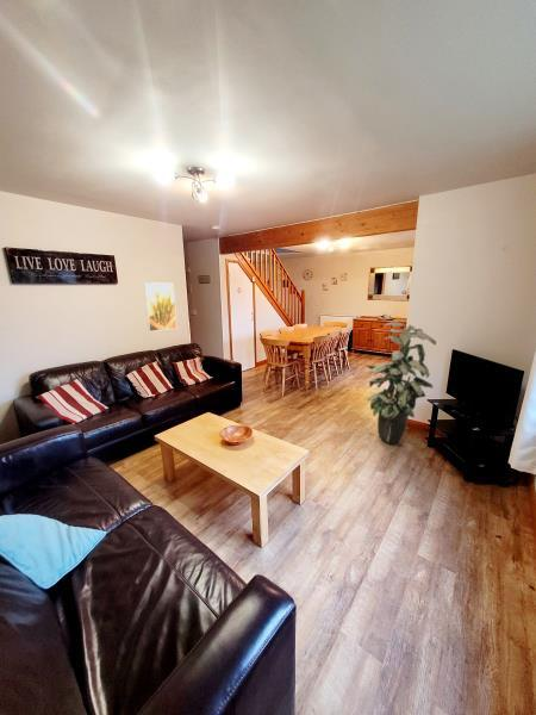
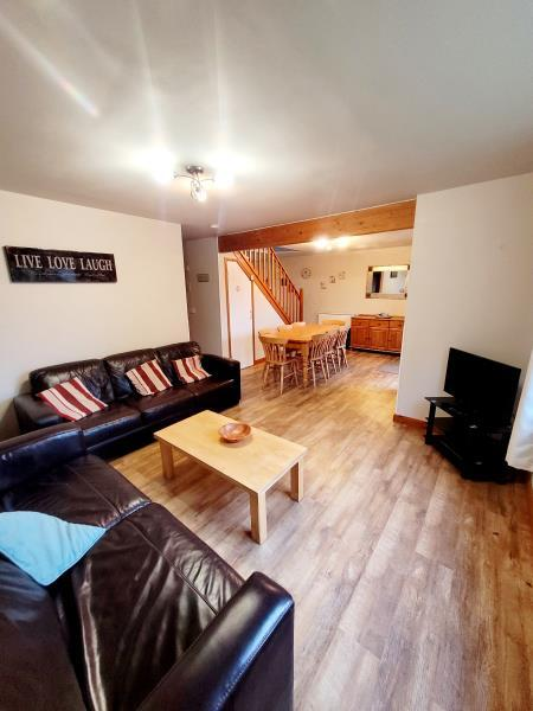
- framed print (161, 306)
- indoor plant (395, 383)
